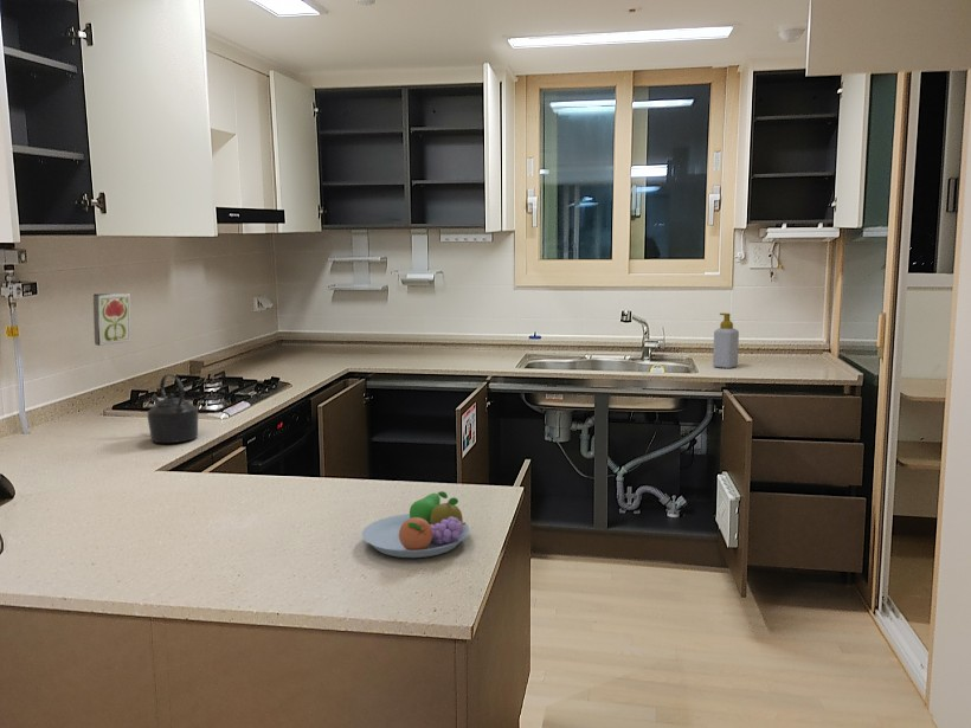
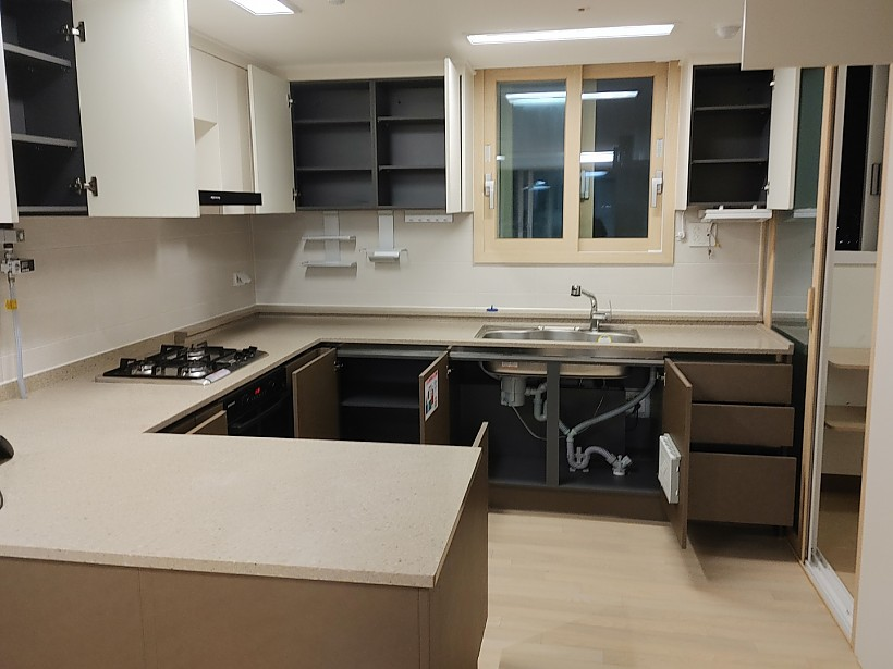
- decorative tile (112, 318)
- kettle (167, 405)
- soap bottle (726, 340)
- fruit bowl (419, 520)
